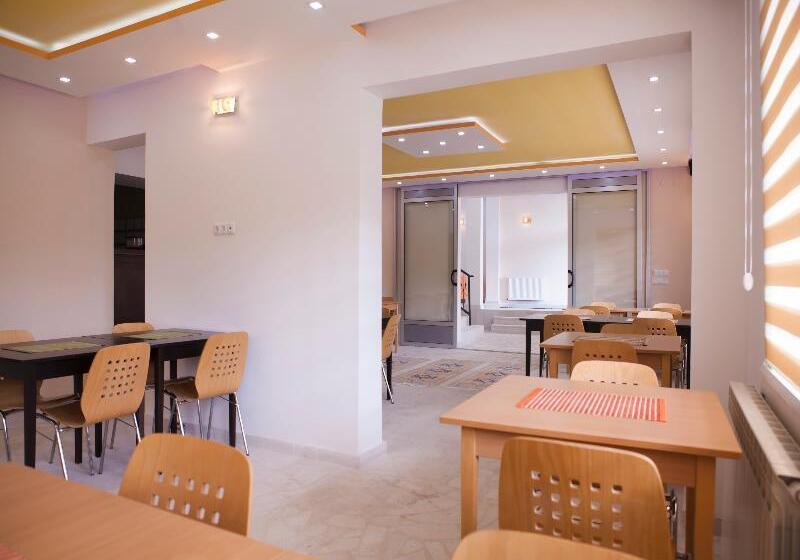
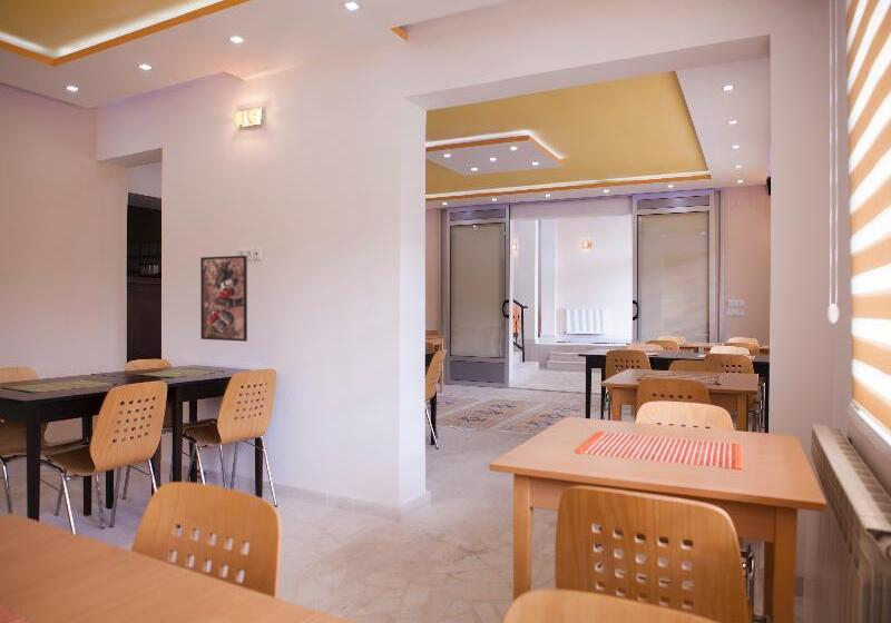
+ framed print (223, 298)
